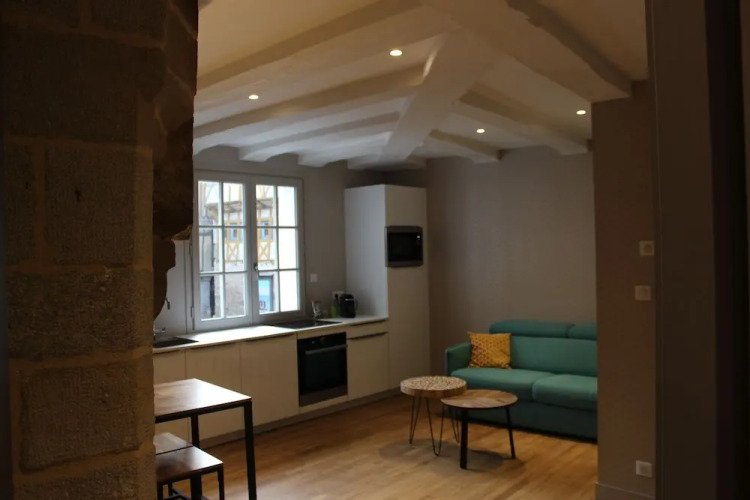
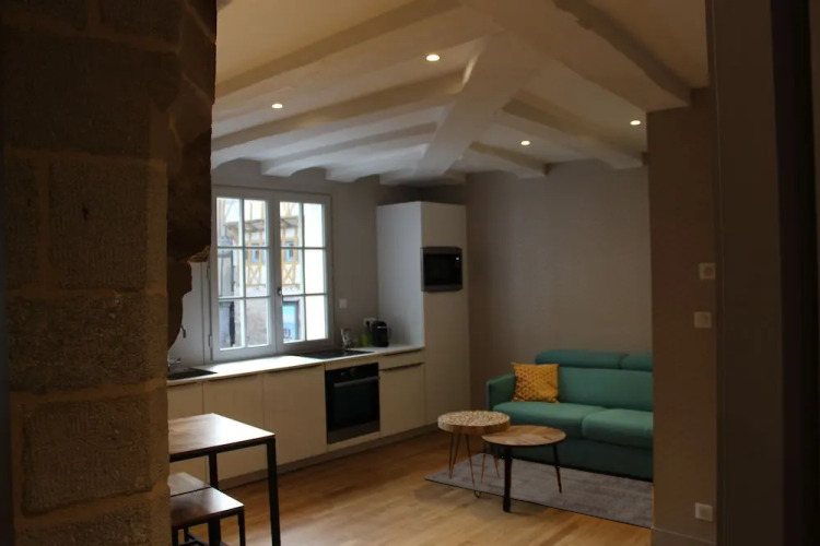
+ rug (589, 491)
